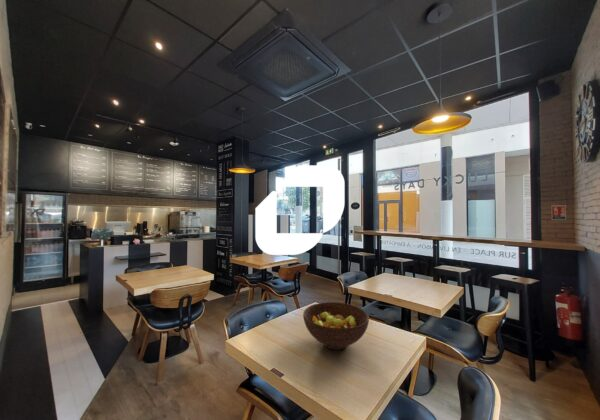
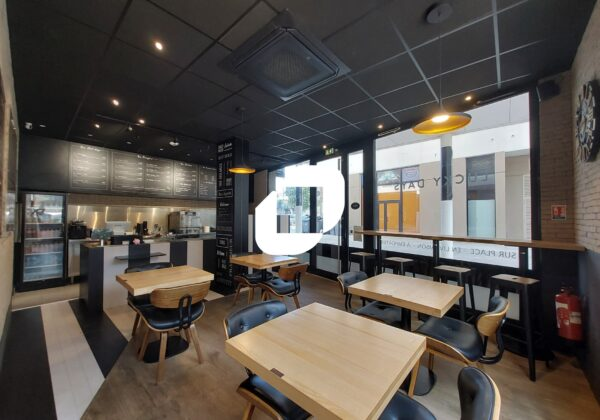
- fruit bowl (335, 328)
